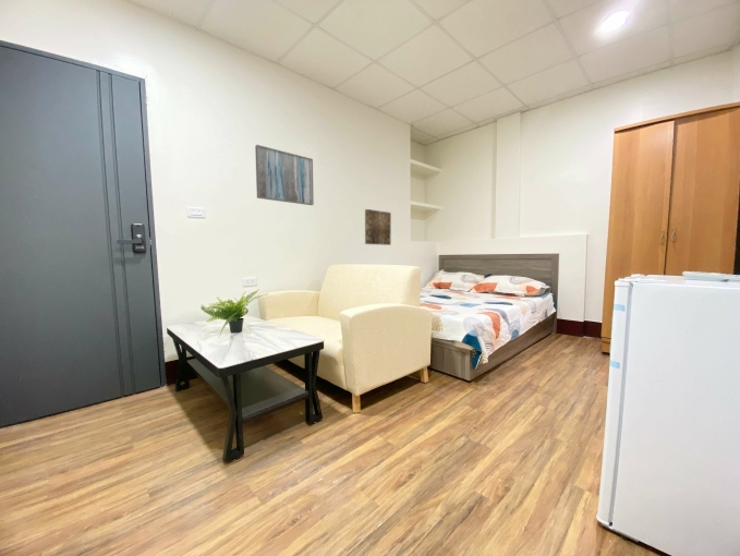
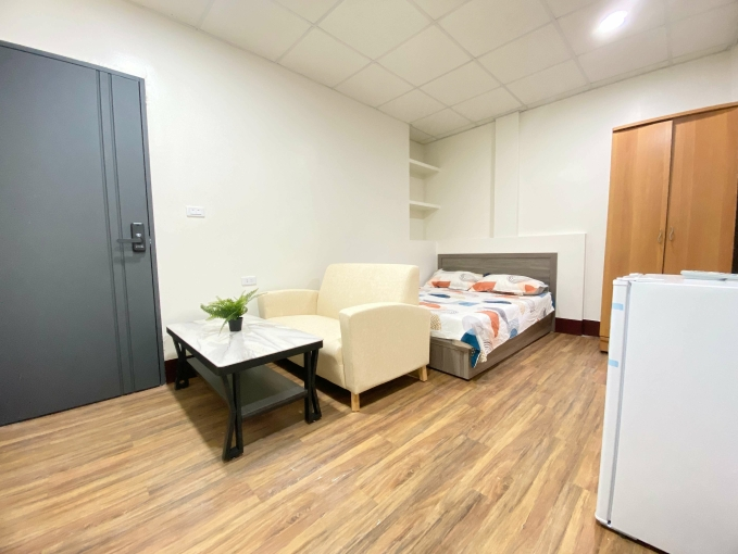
- wall art (378, 228)
- wall art (286, 177)
